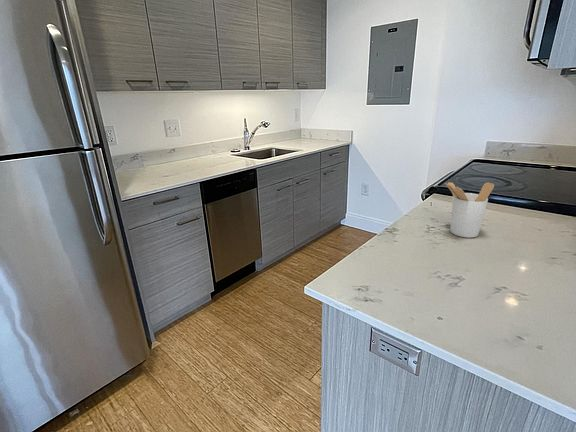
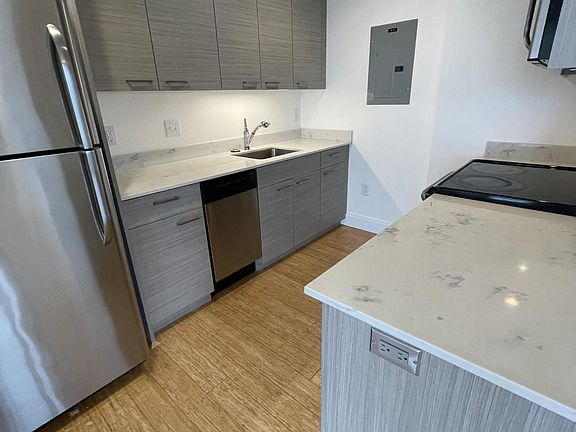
- utensil holder (462, 207)
